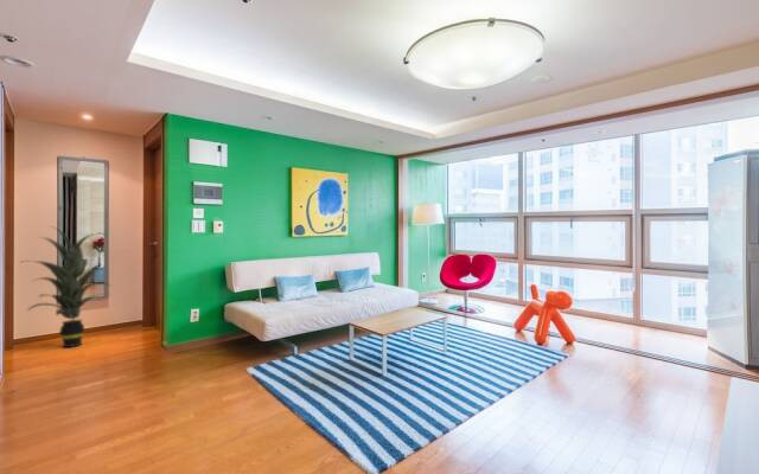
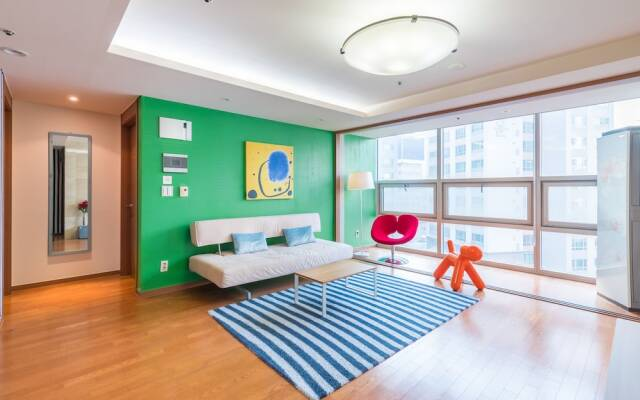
- indoor plant (65, 286)
